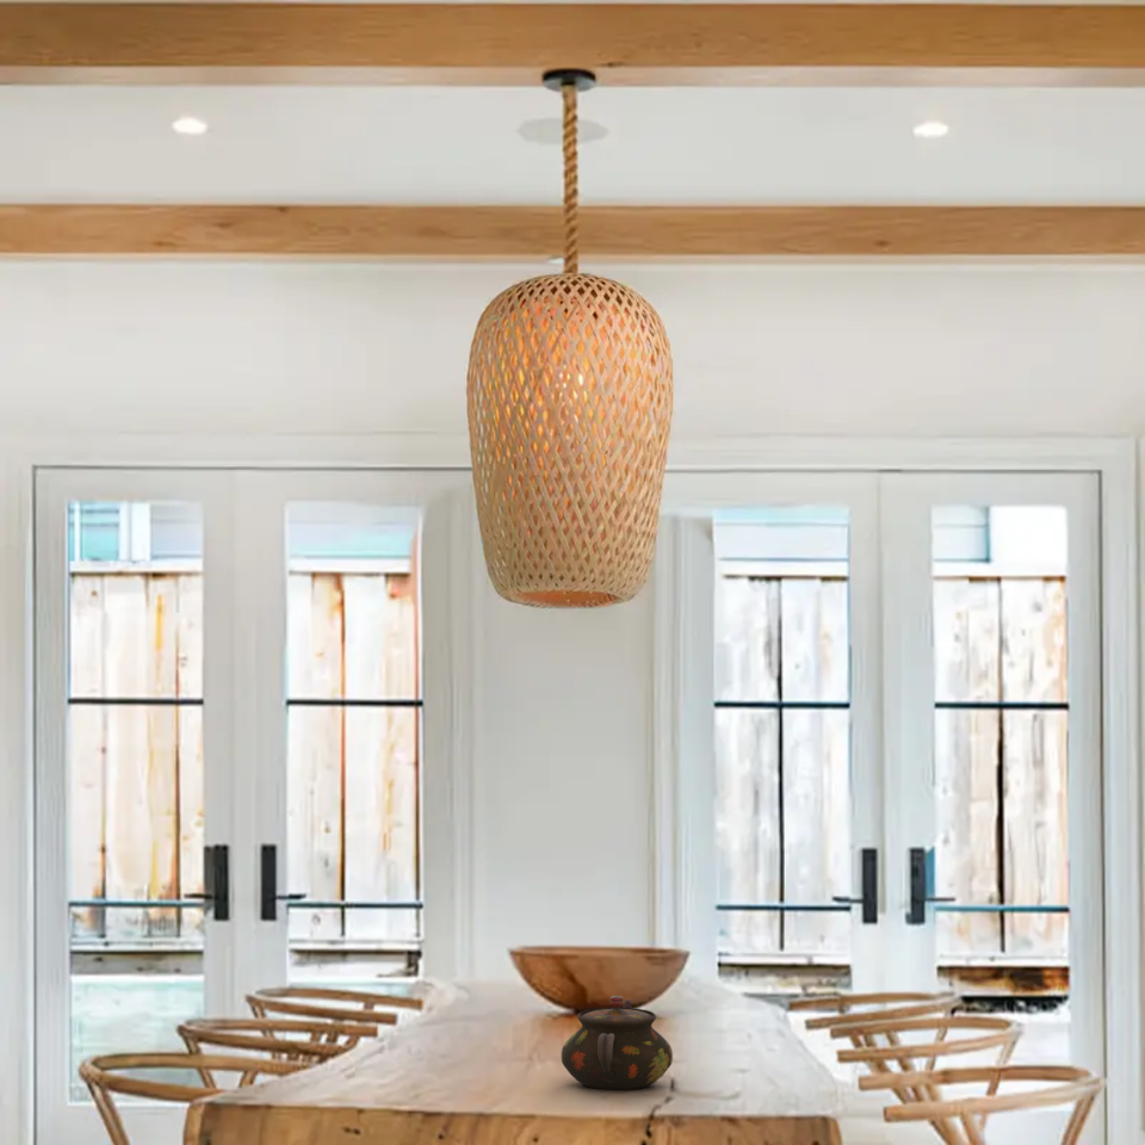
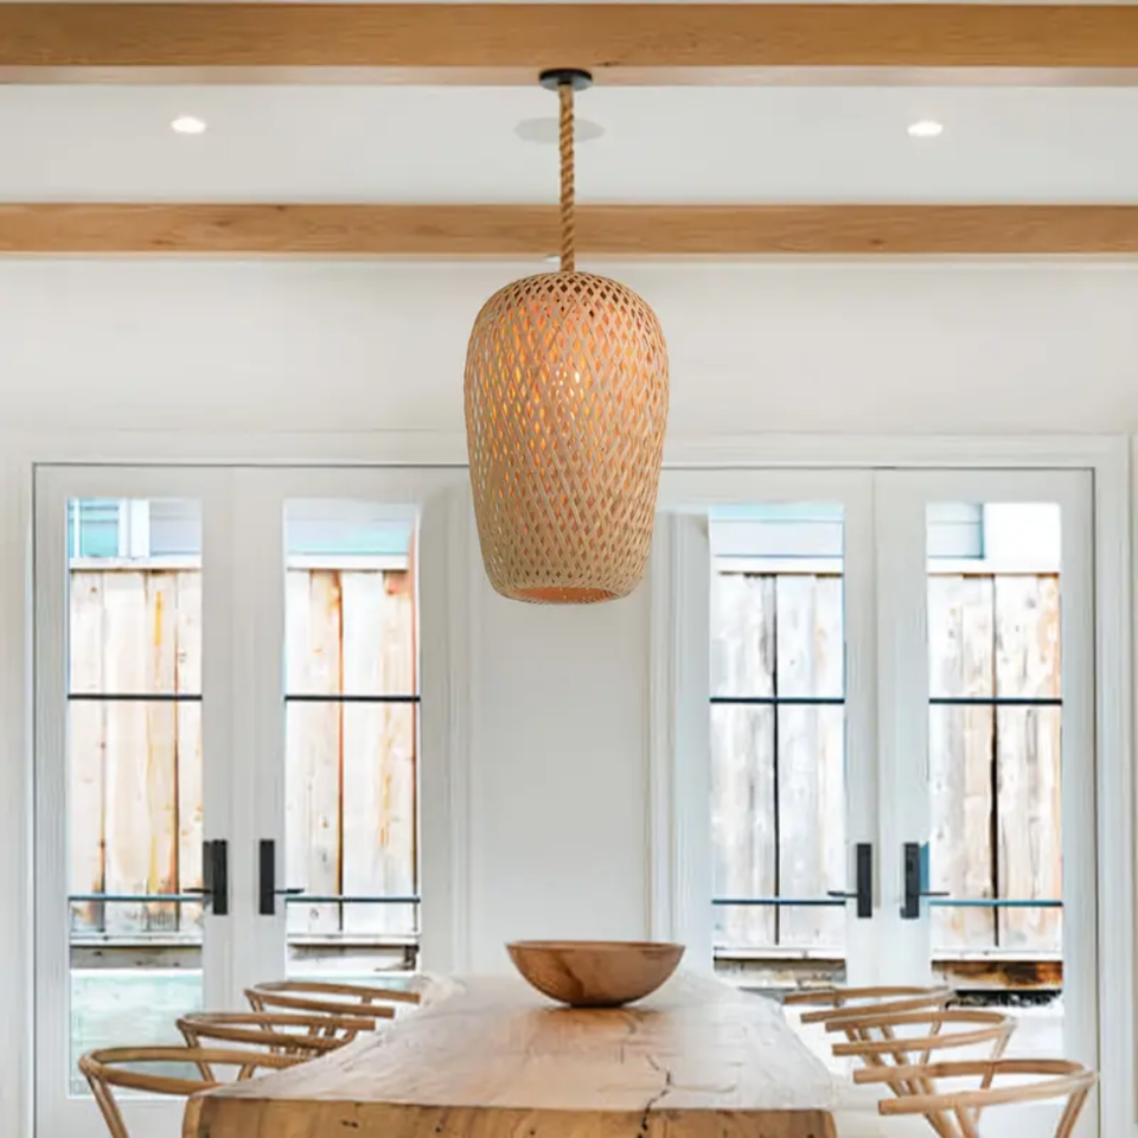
- teapot (617, 1039)
